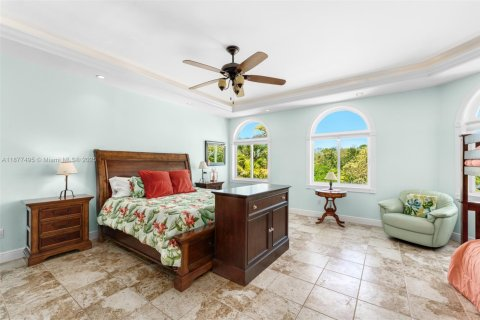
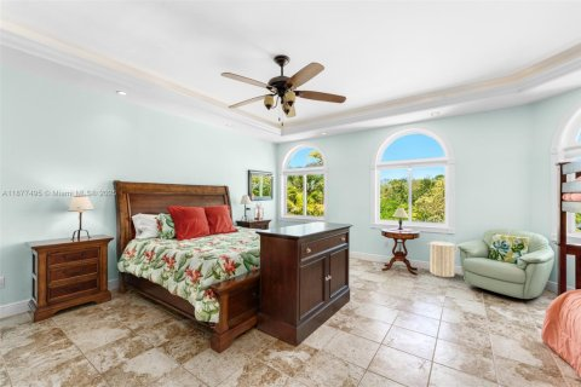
+ laundry hamper (442, 255)
